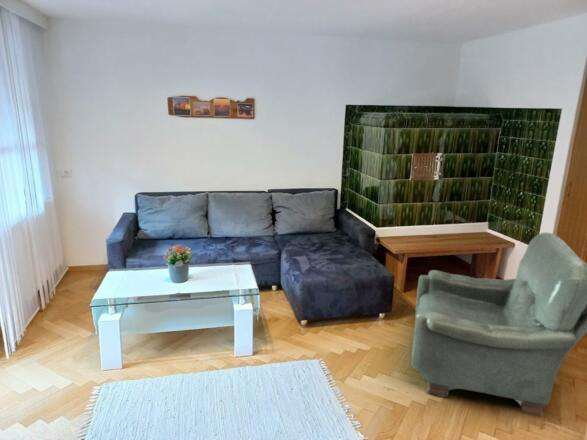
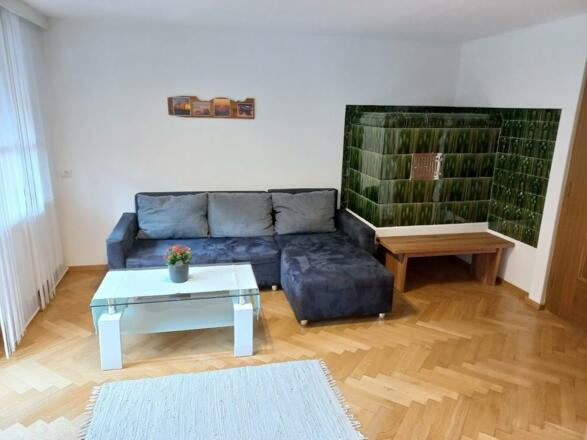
- armchair (495, 308)
